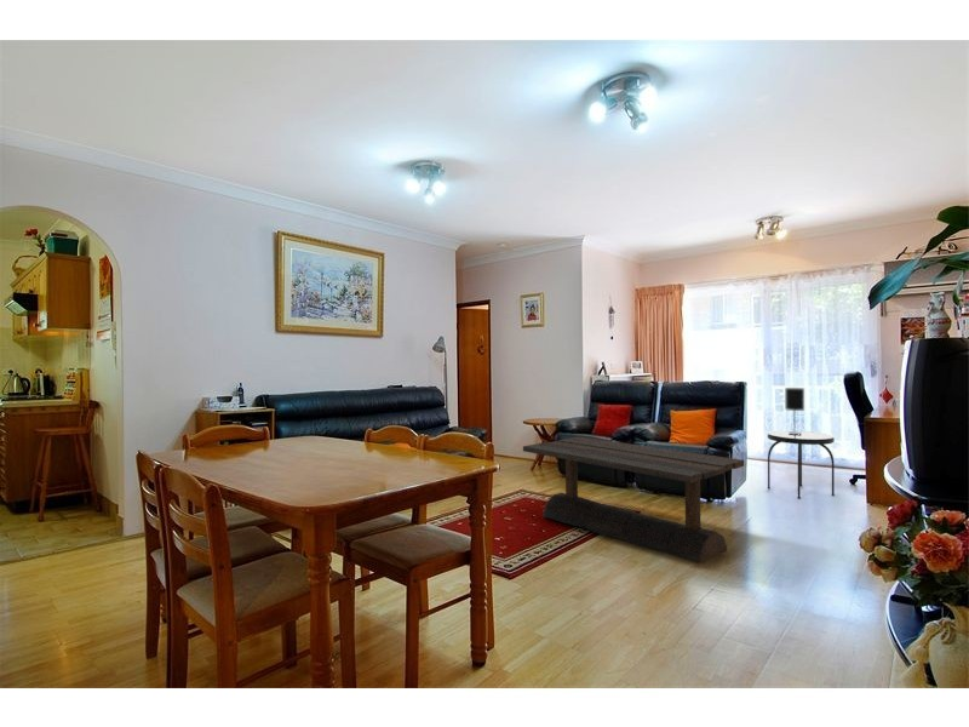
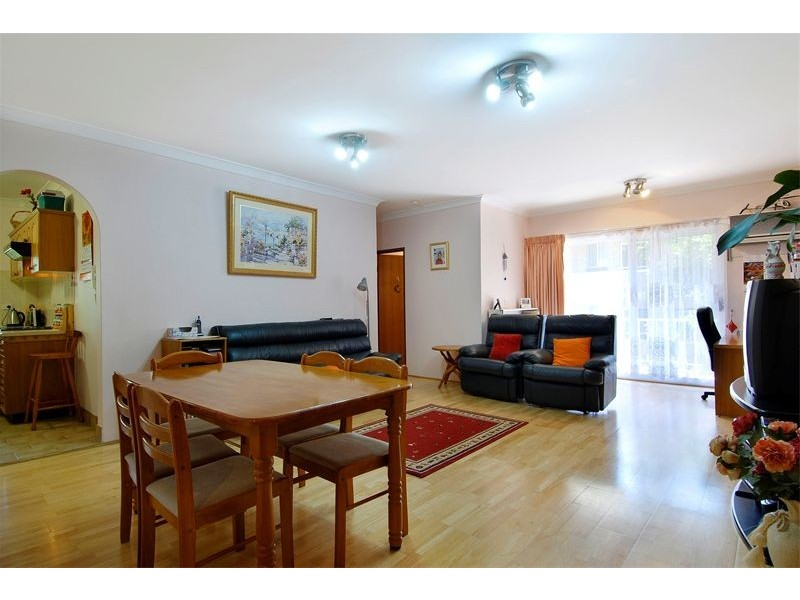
- side table (799, 463)
- table lamp (795, 411)
- coffee table (618, 508)
